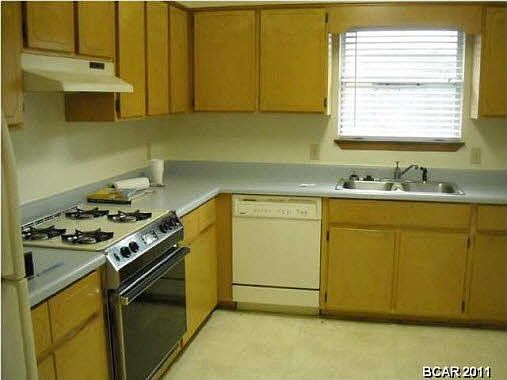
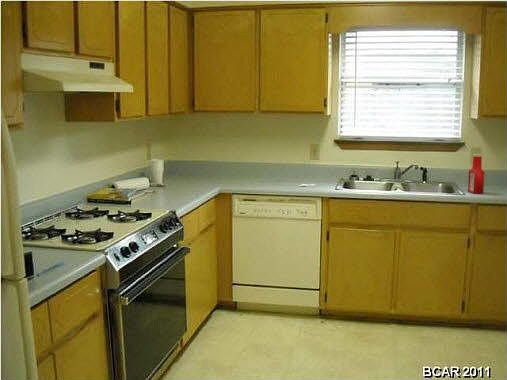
+ soap bottle (476, 173)
